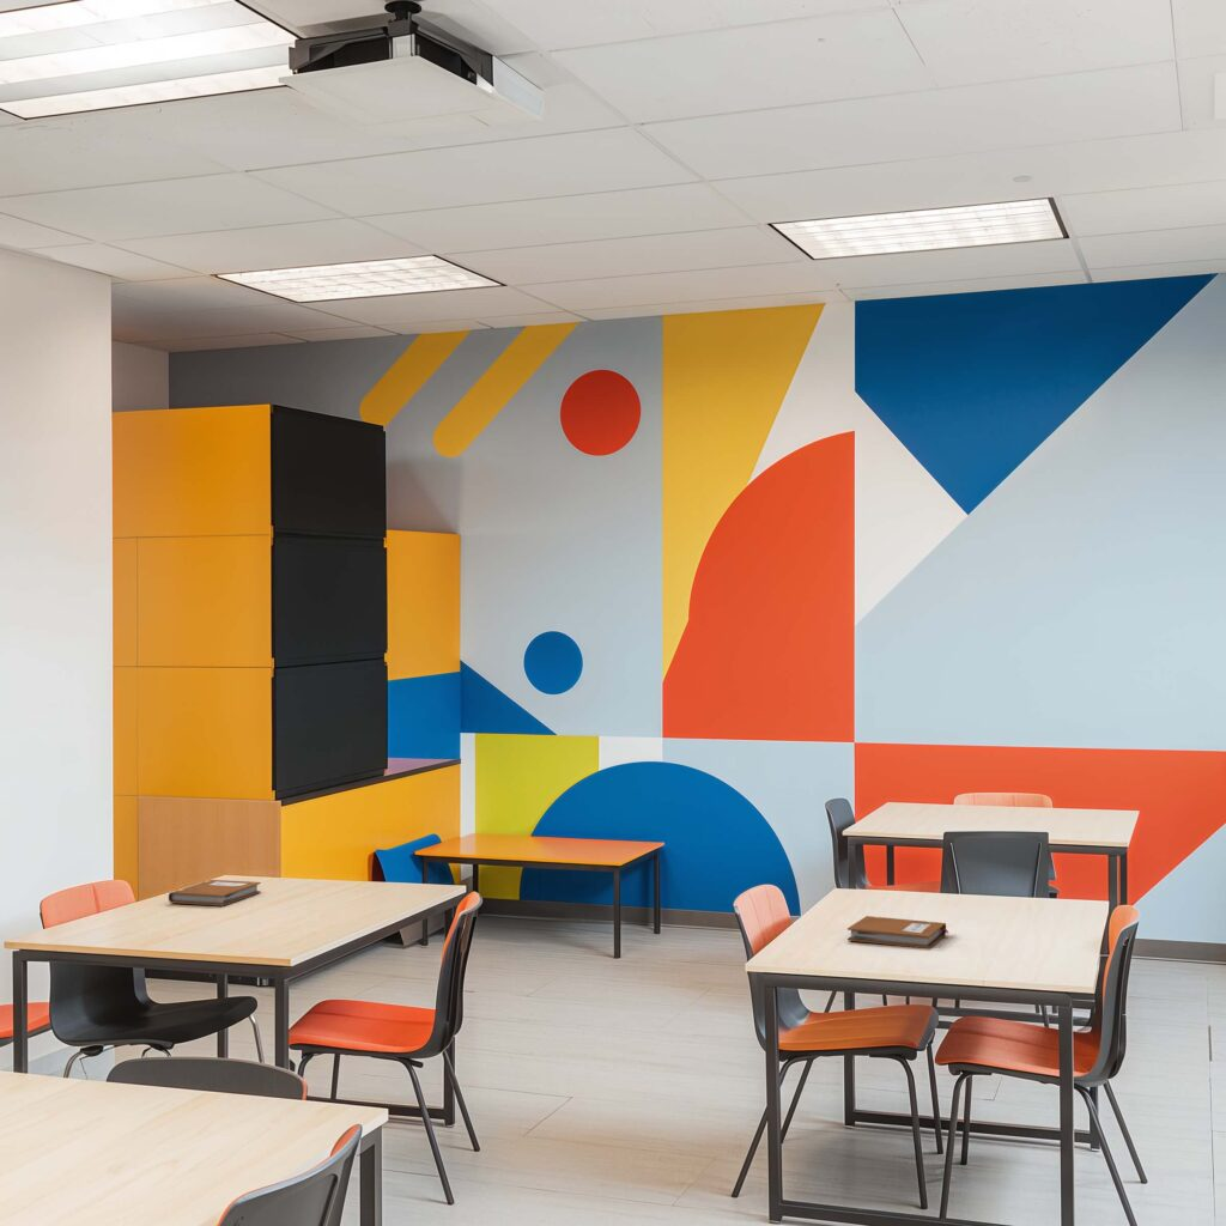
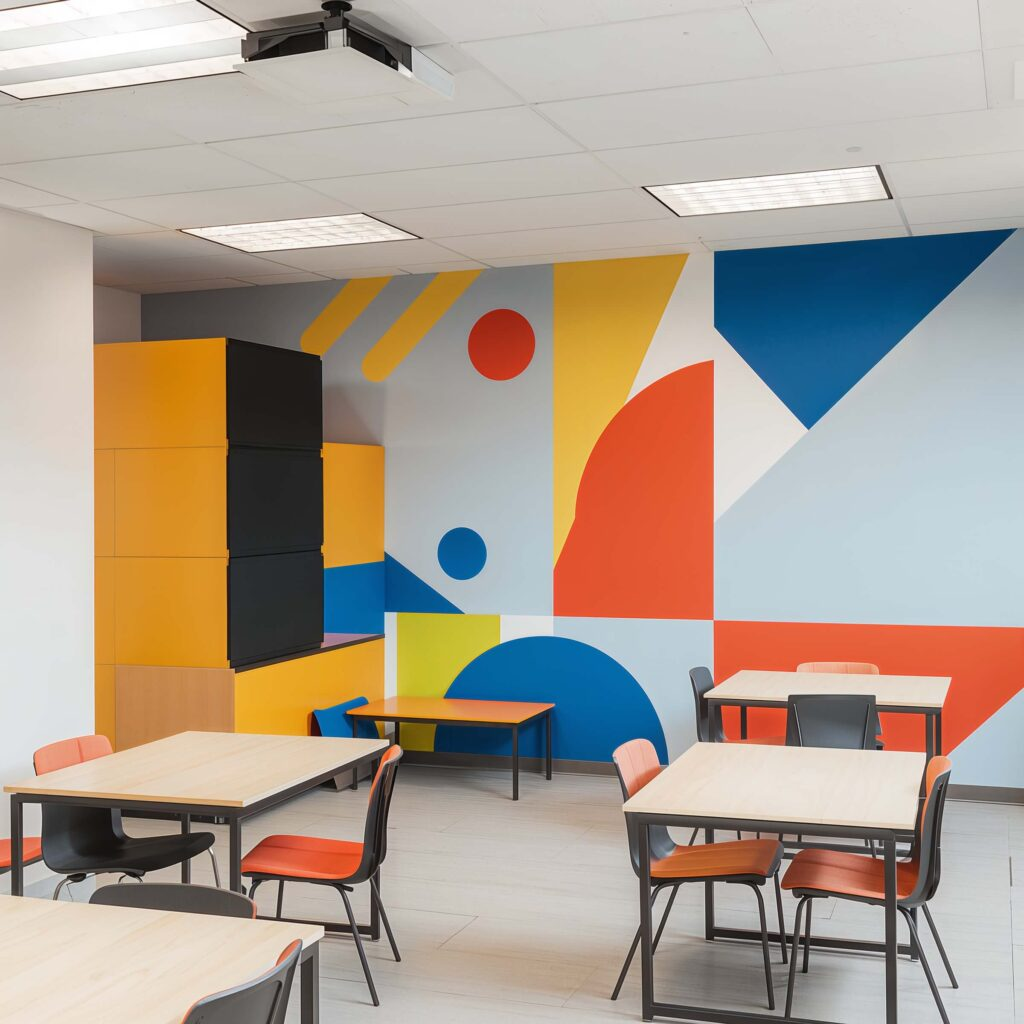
- notebook (216, 891)
- notebook (899, 930)
